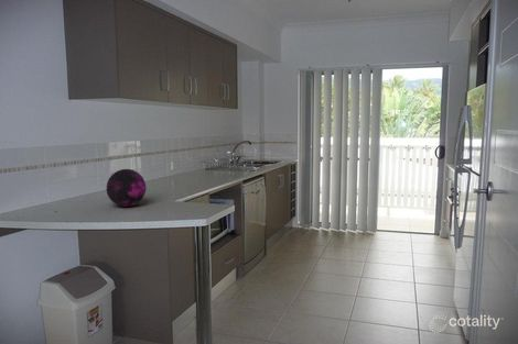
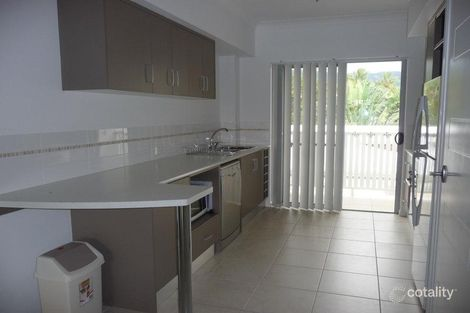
- decorative orb (126, 187)
